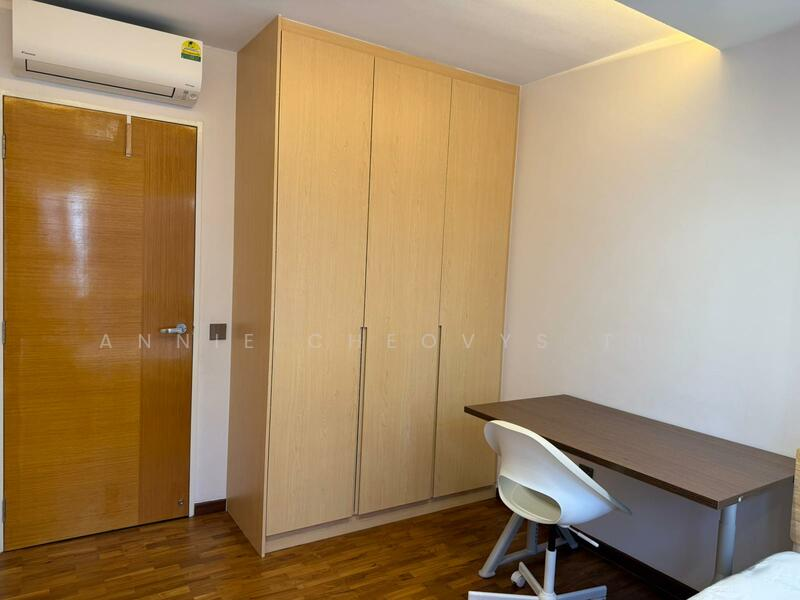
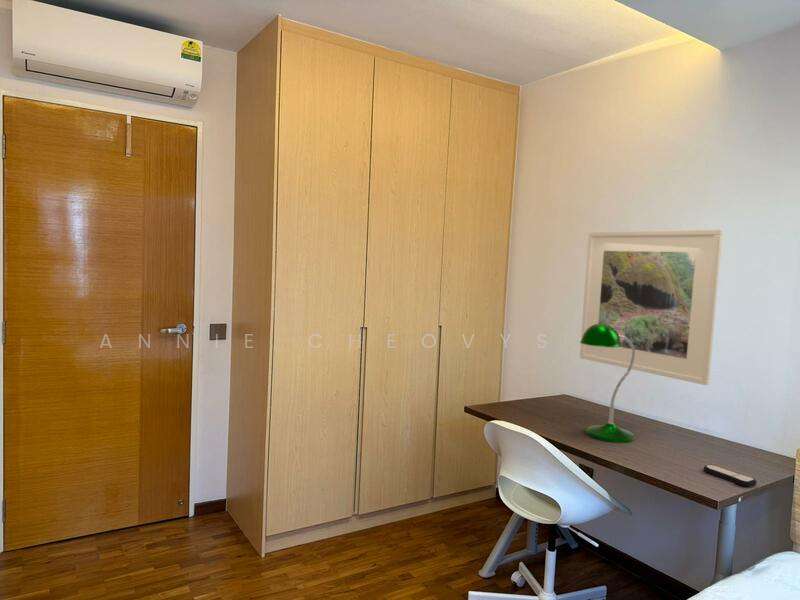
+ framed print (643, 301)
+ desk lamp (617, 384)
+ remote control (728, 475)
